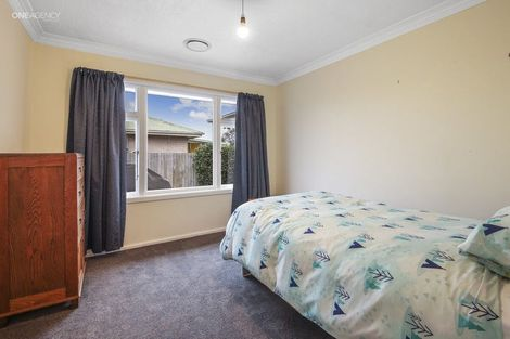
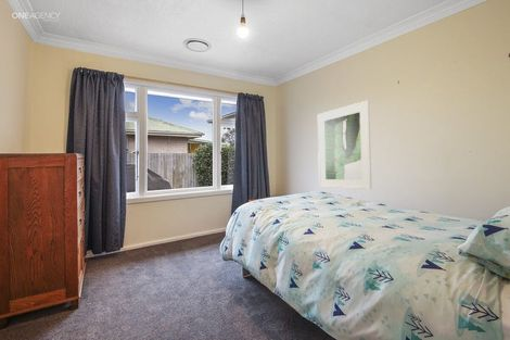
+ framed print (341, 148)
